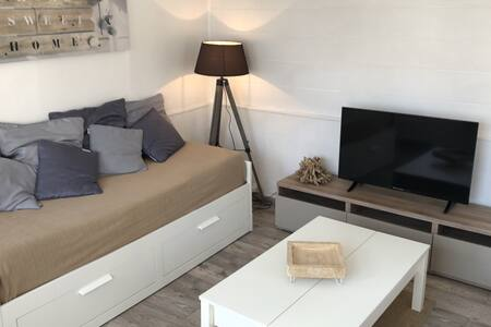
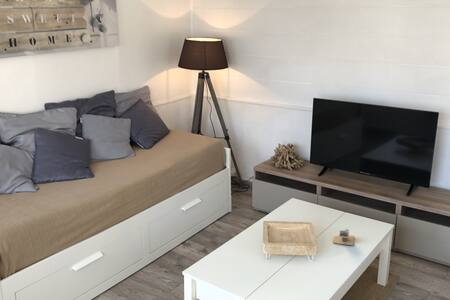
+ kiosk (343, 234)
